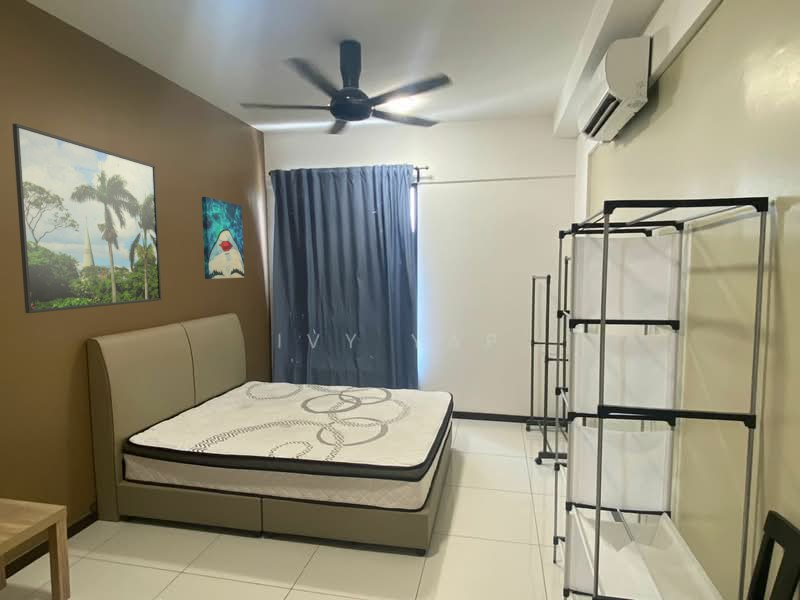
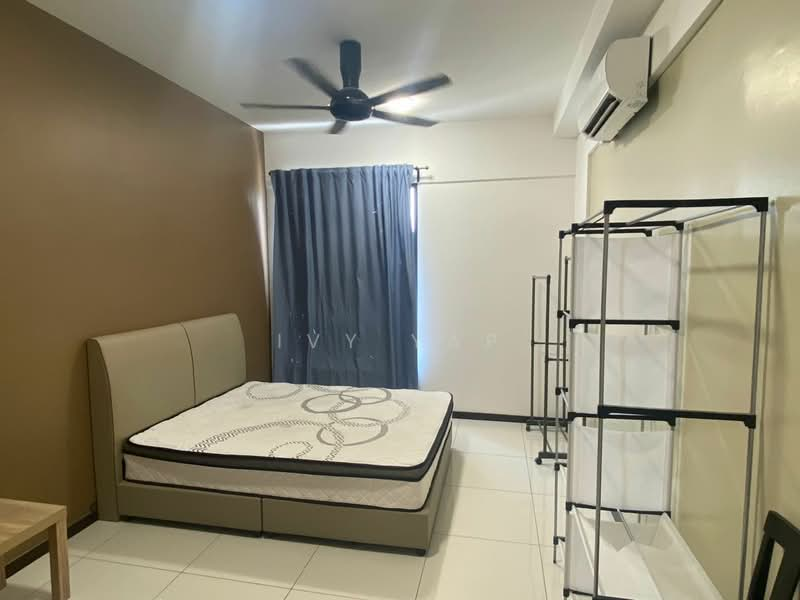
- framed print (100, 227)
- wall art (224, 240)
